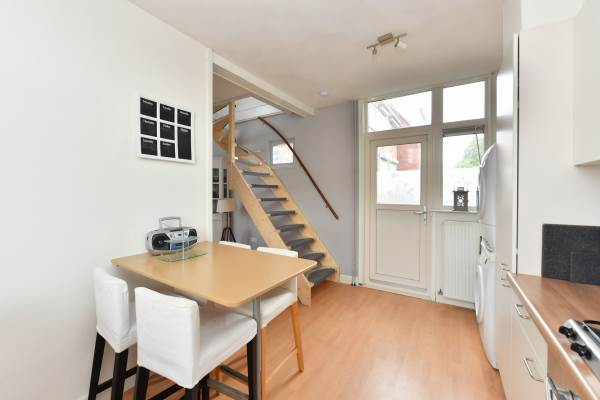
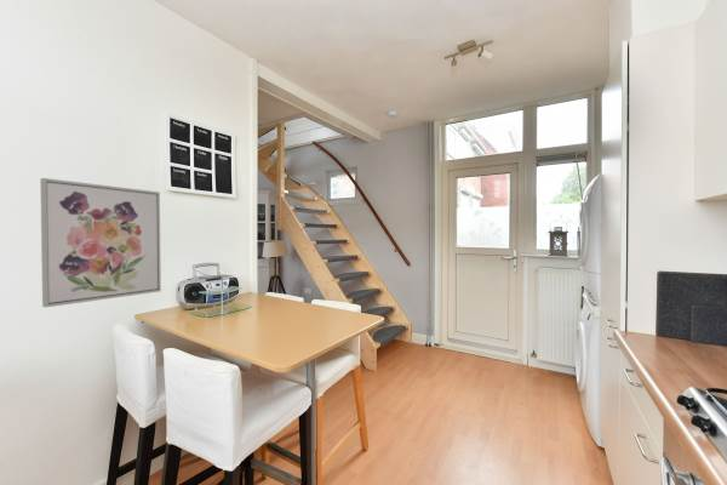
+ wall art (108, 241)
